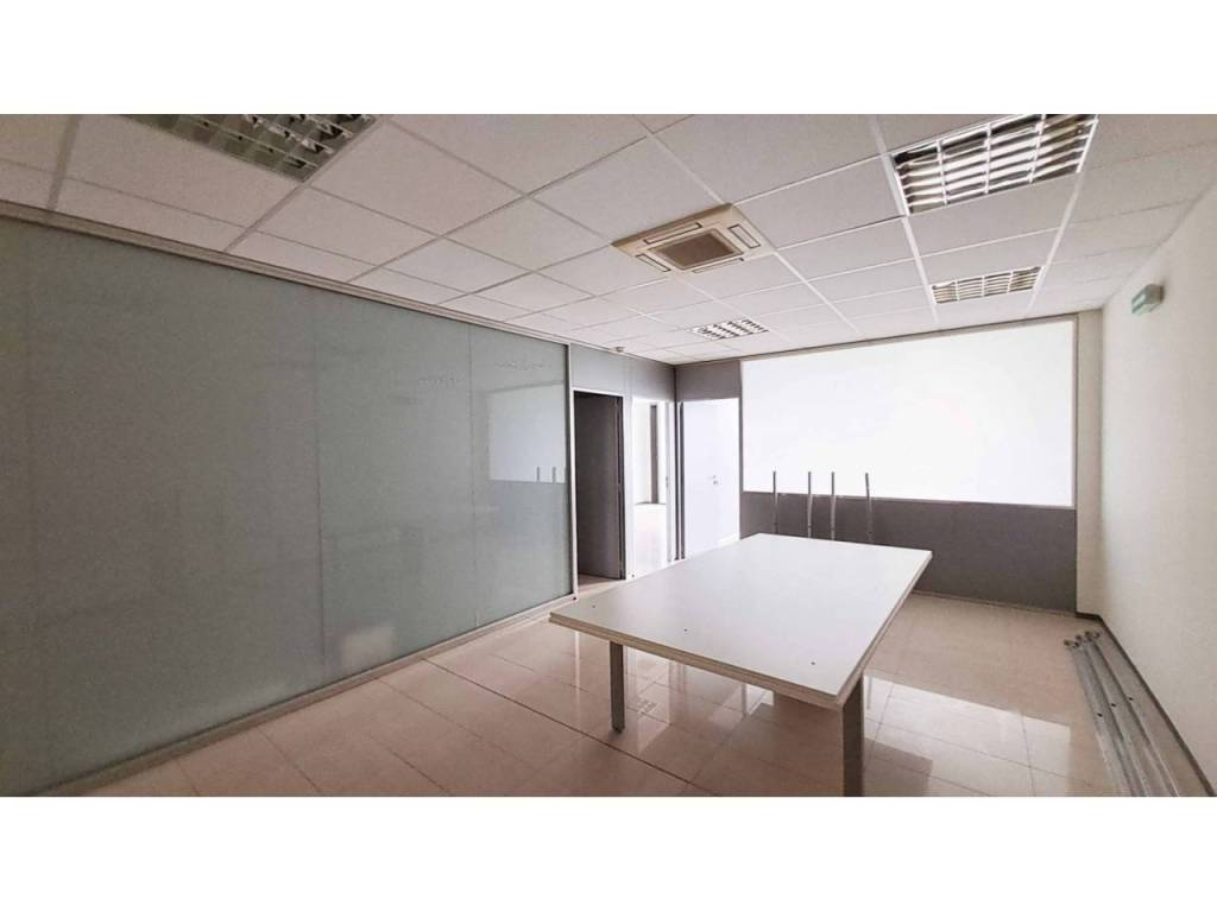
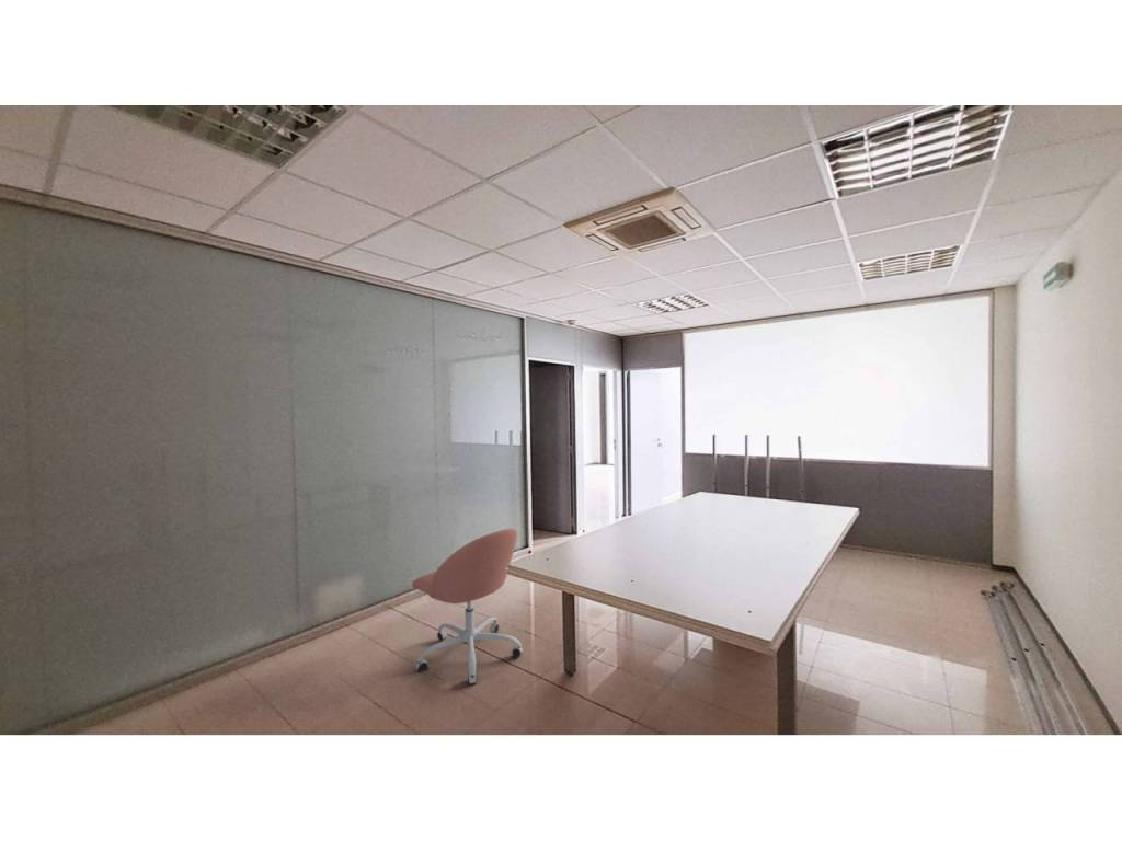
+ office chair (467, 588)
